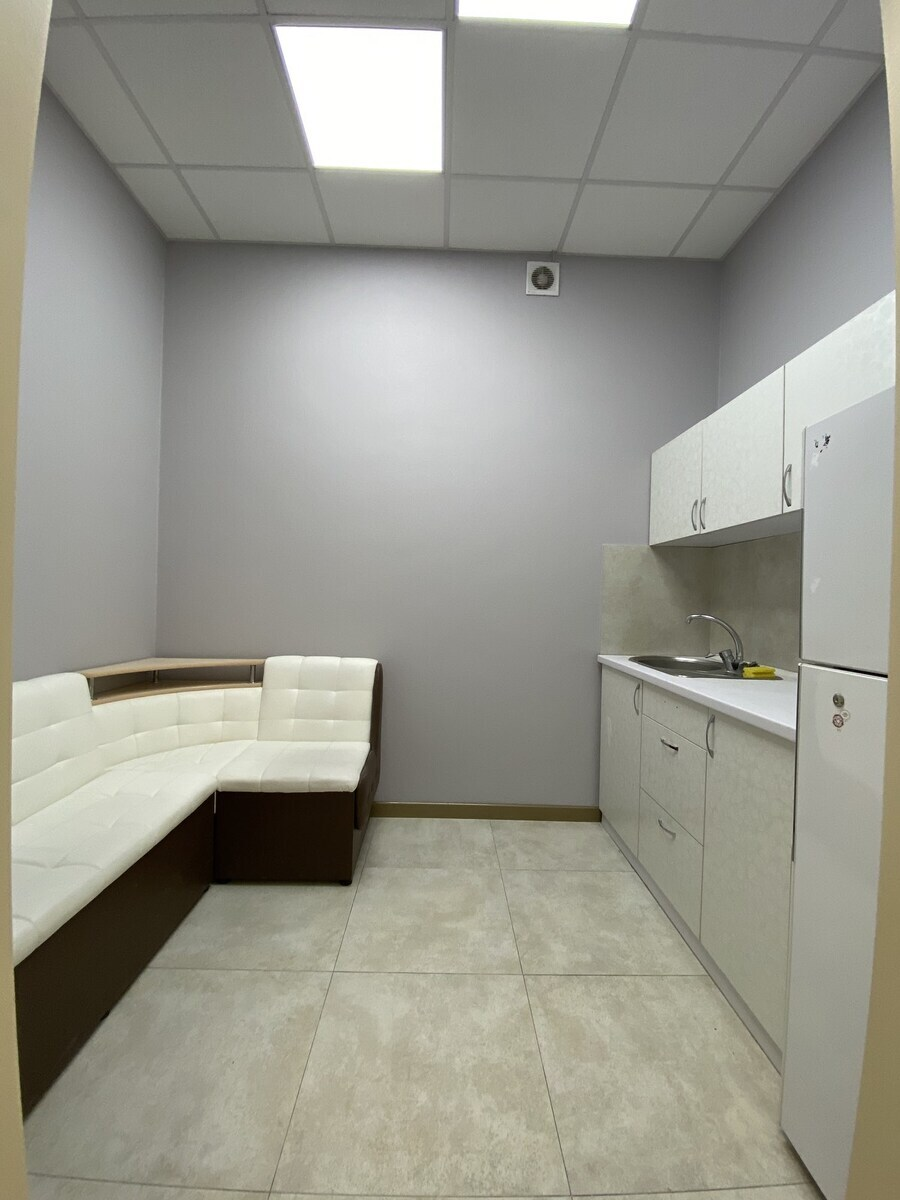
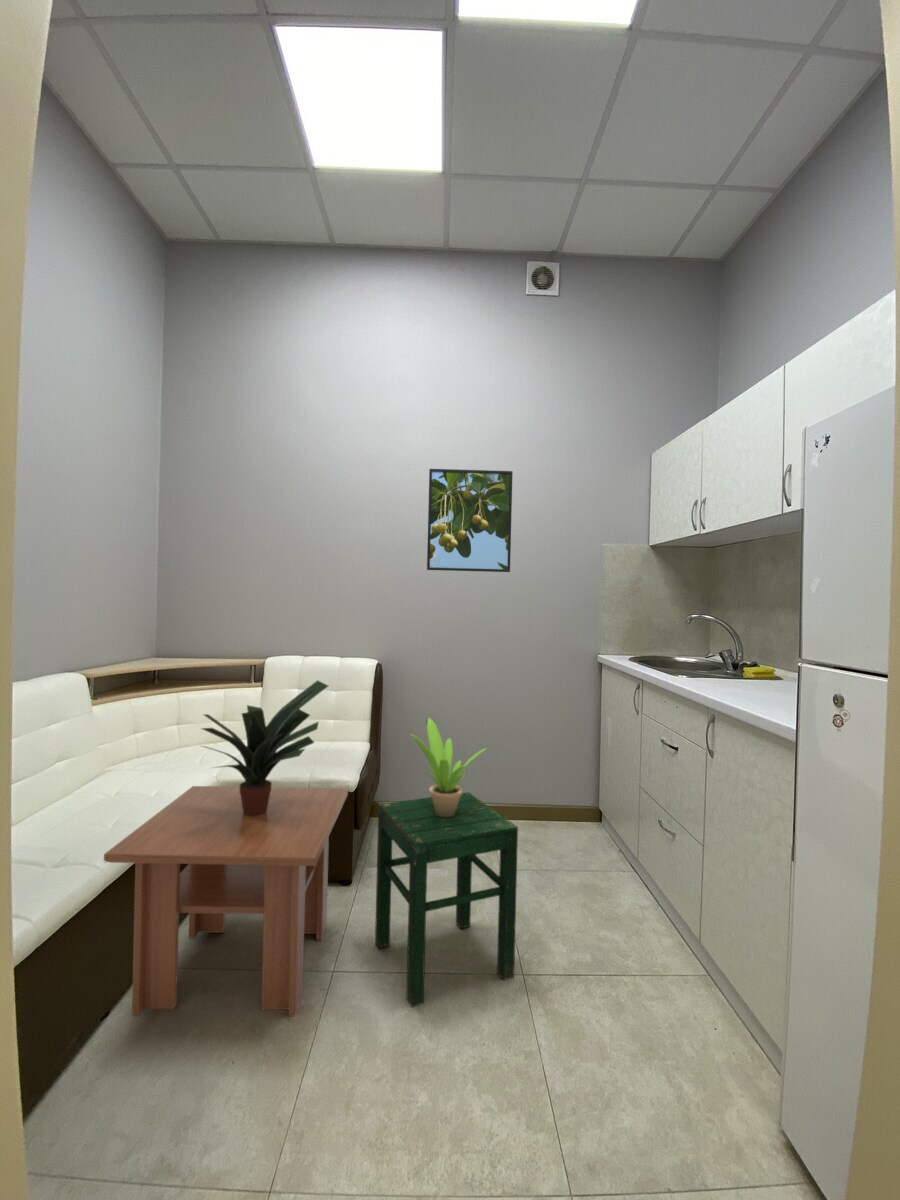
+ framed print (469, 520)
+ stool (443, 898)
+ potted plant (265, 748)
+ coffee table (243, 891)
+ potted plant (448, 769)
